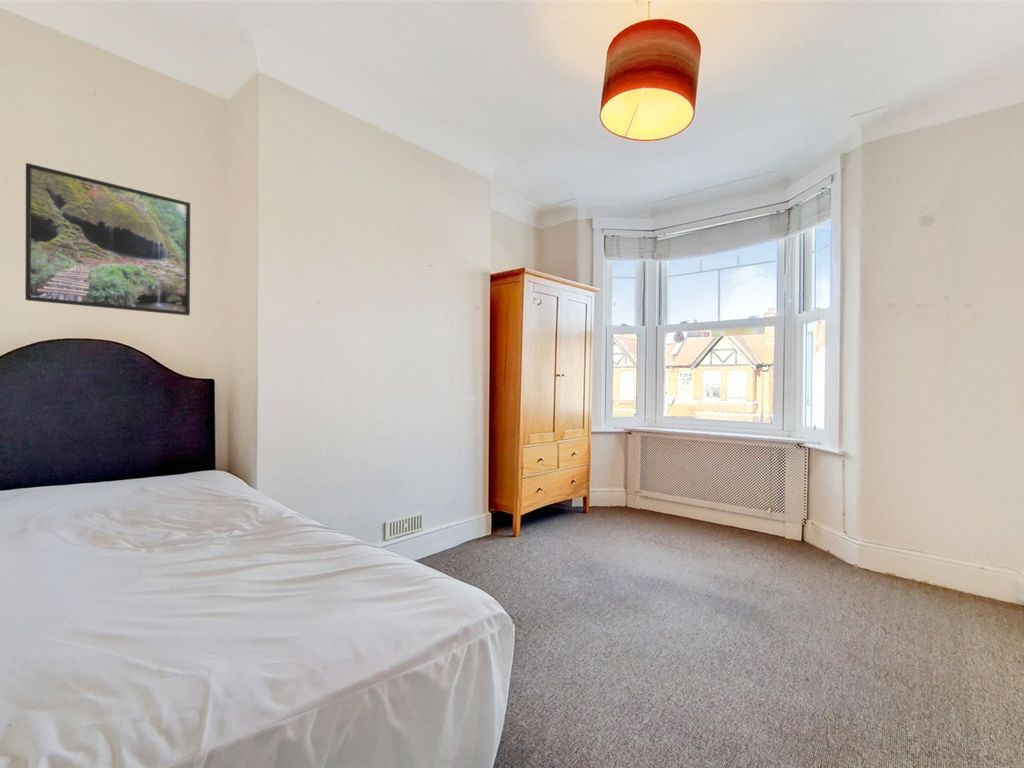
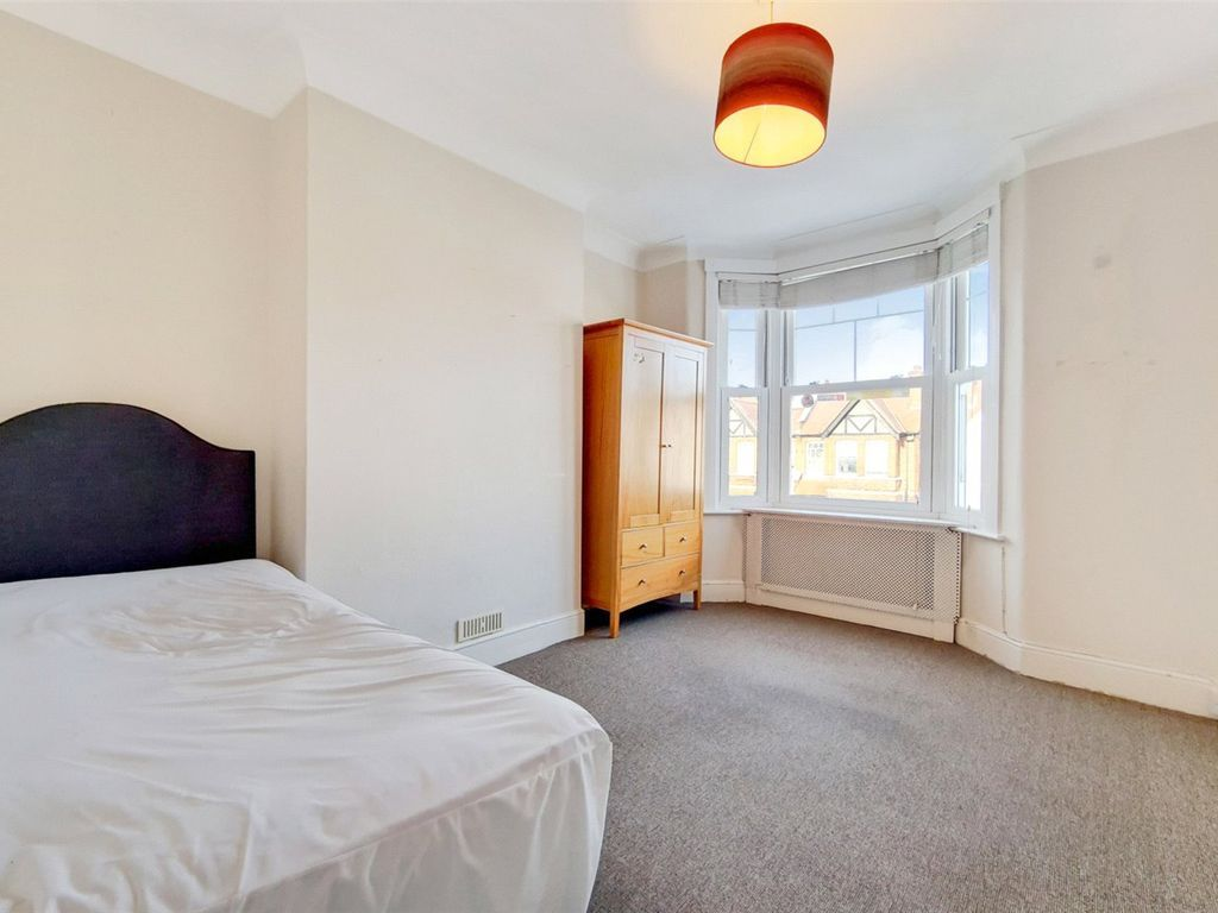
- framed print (115, 246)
